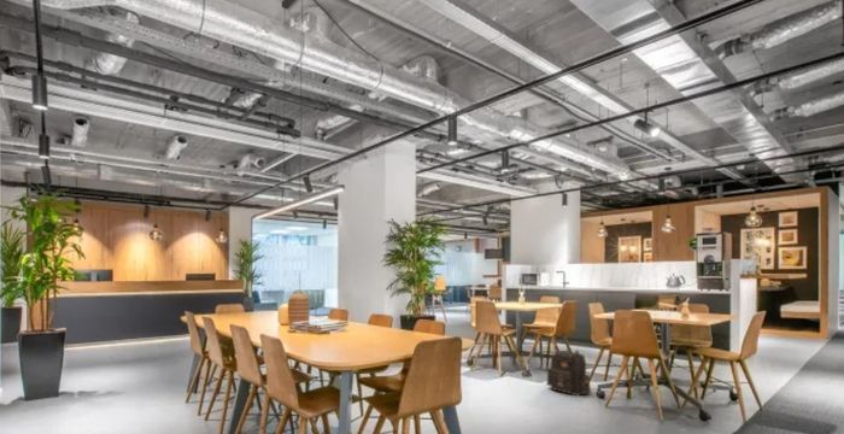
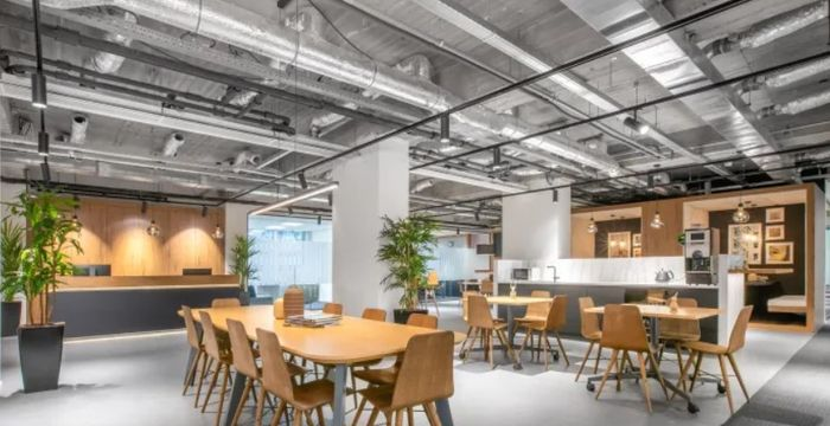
- backpack (568, 370)
